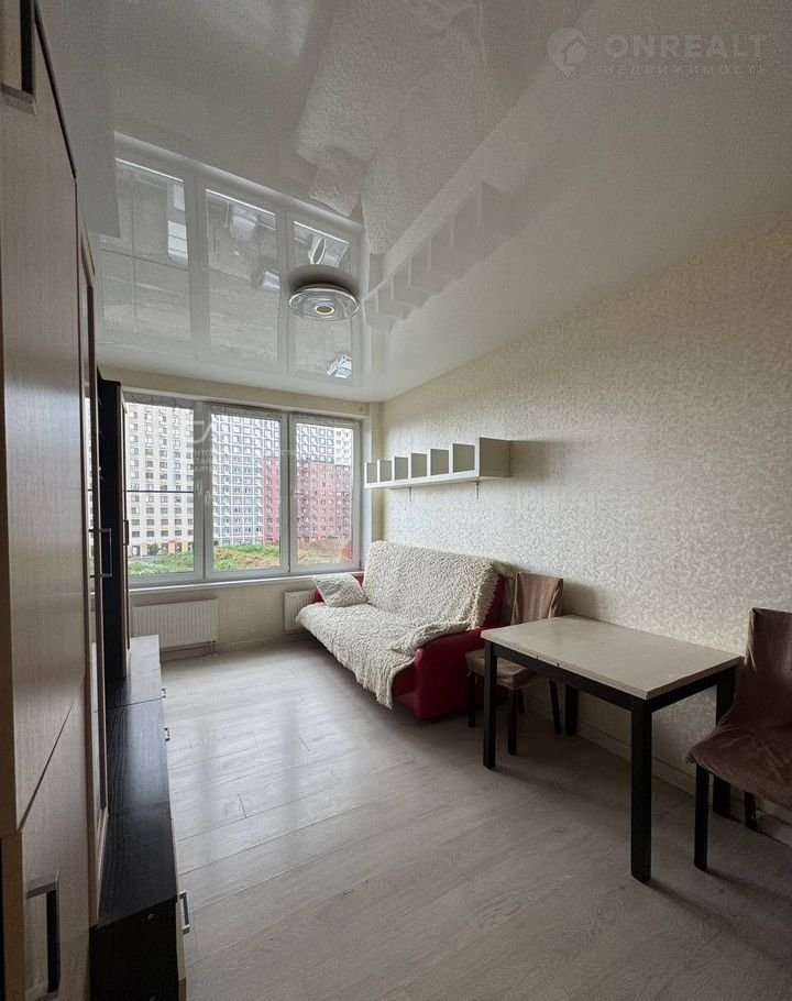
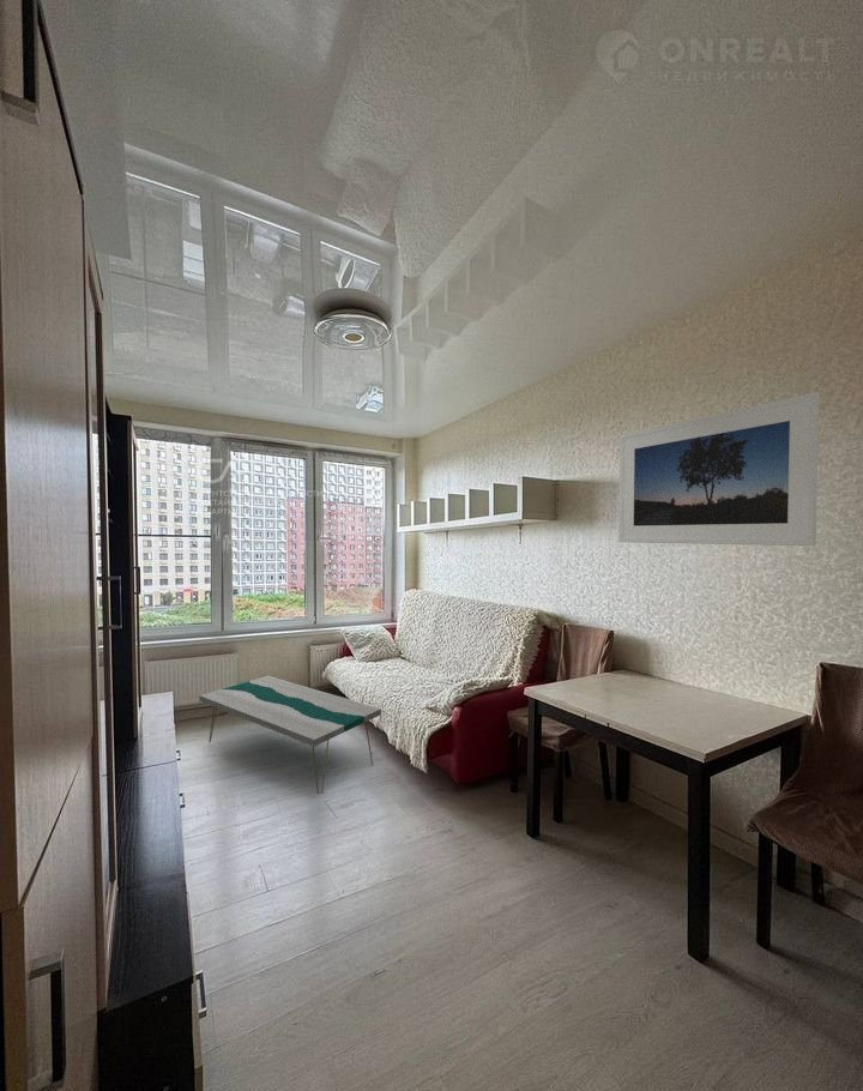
+ coffee table (286, 727)
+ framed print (700, 481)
